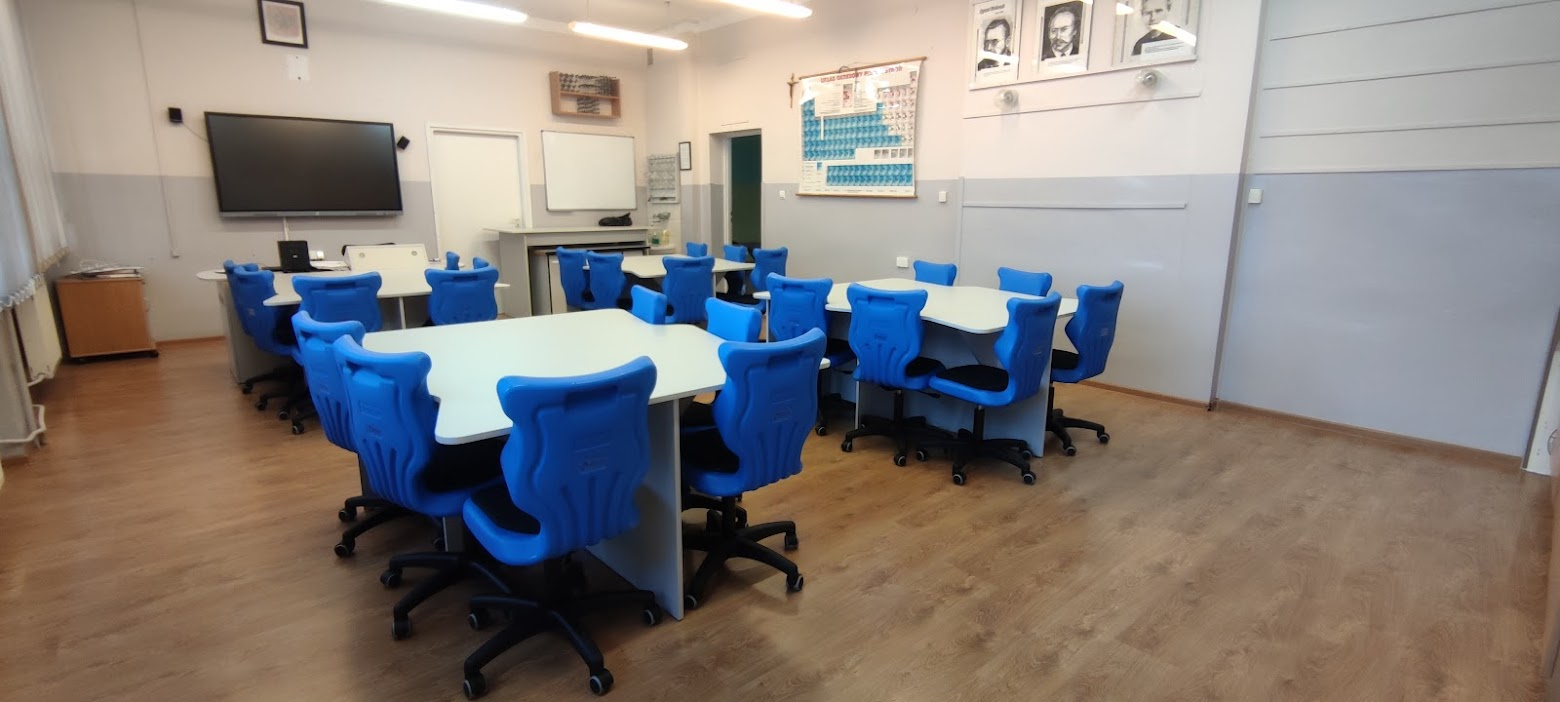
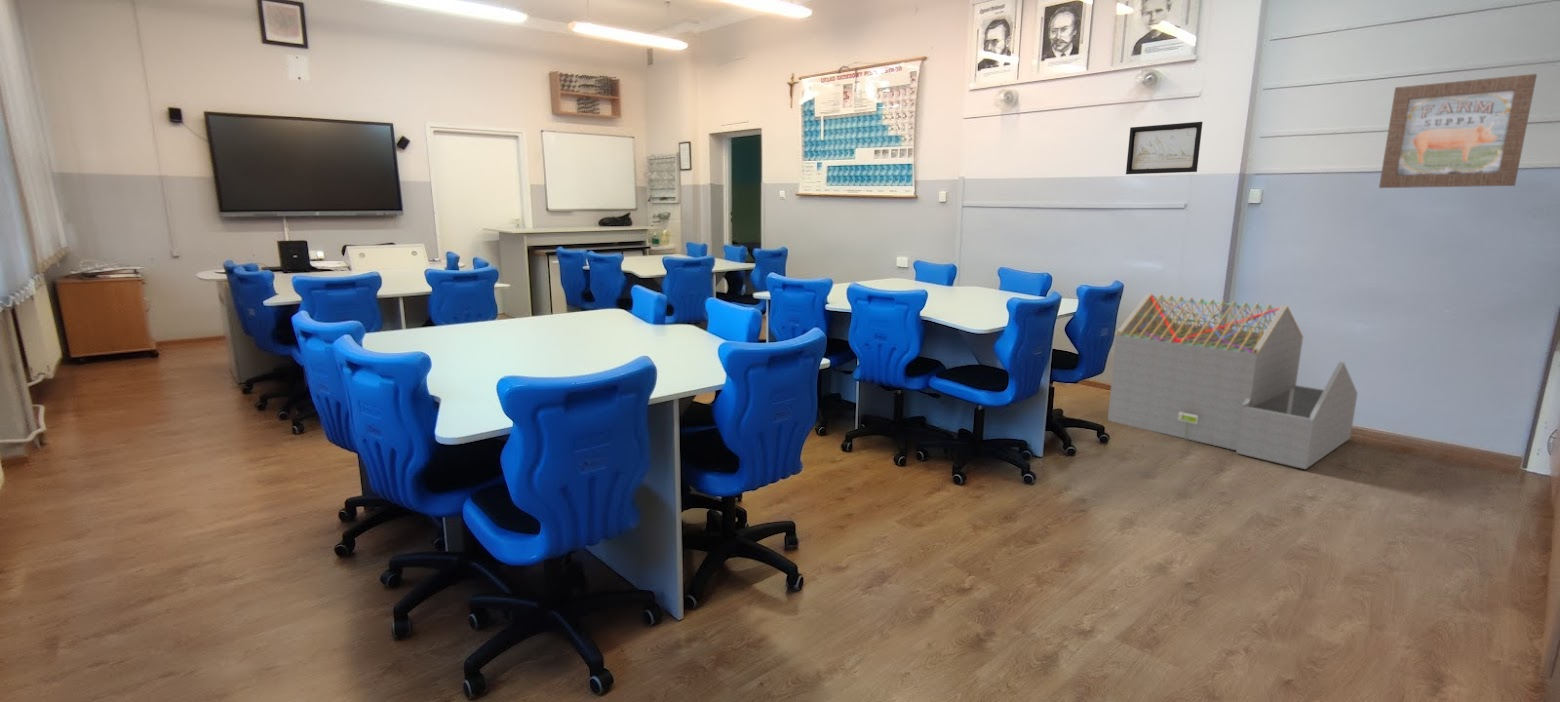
+ architectural model (1230, 366)
+ wall art (1162, 149)
+ wall art (1452, 134)
